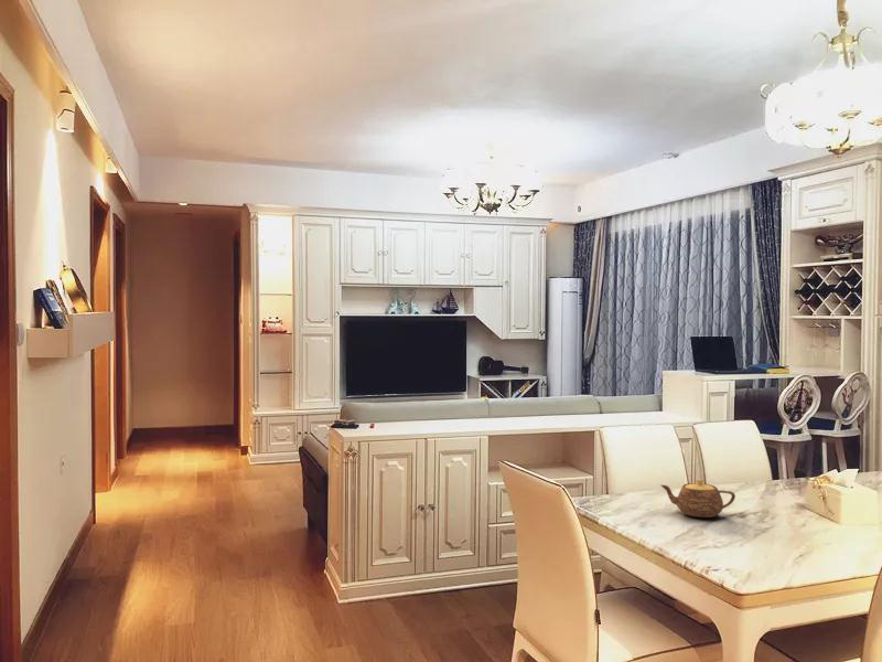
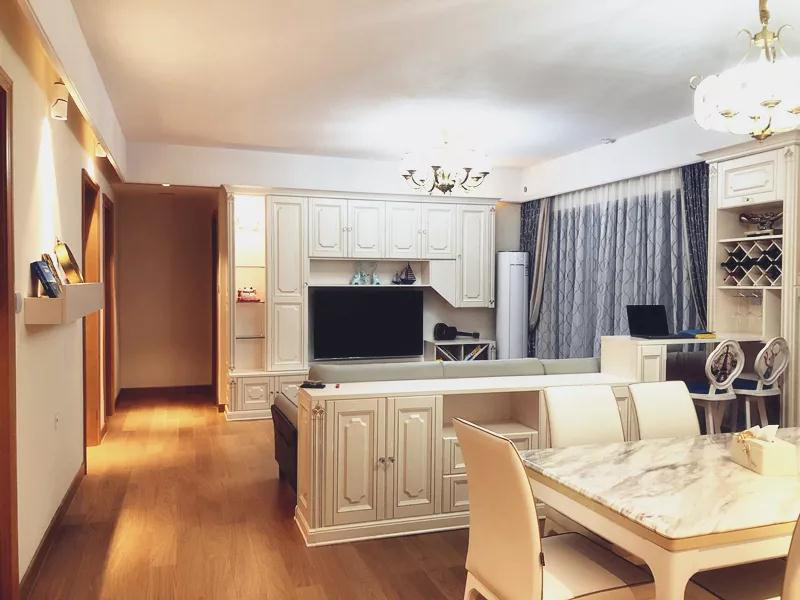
- teapot (697, 496)
